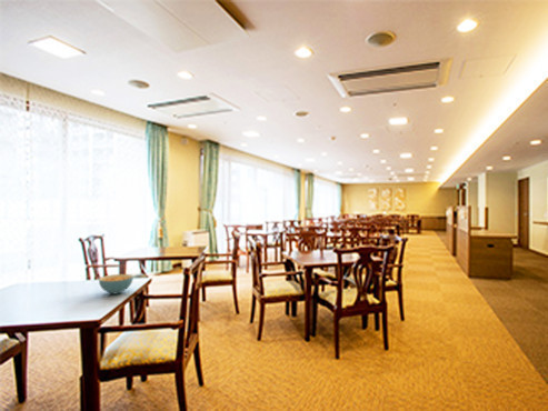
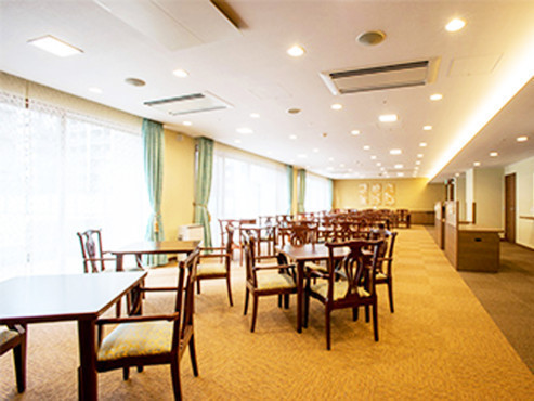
- cereal bowl (116, 284)
